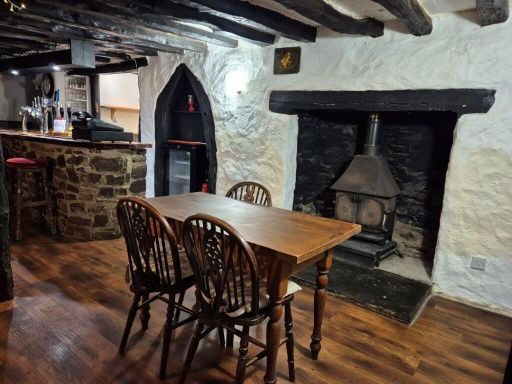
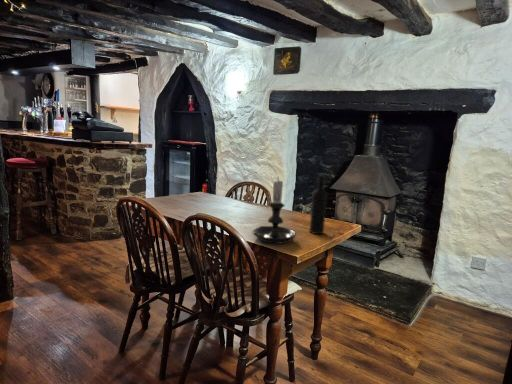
+ wine bottle (318, 204)
+ candle holder (275, 208)
